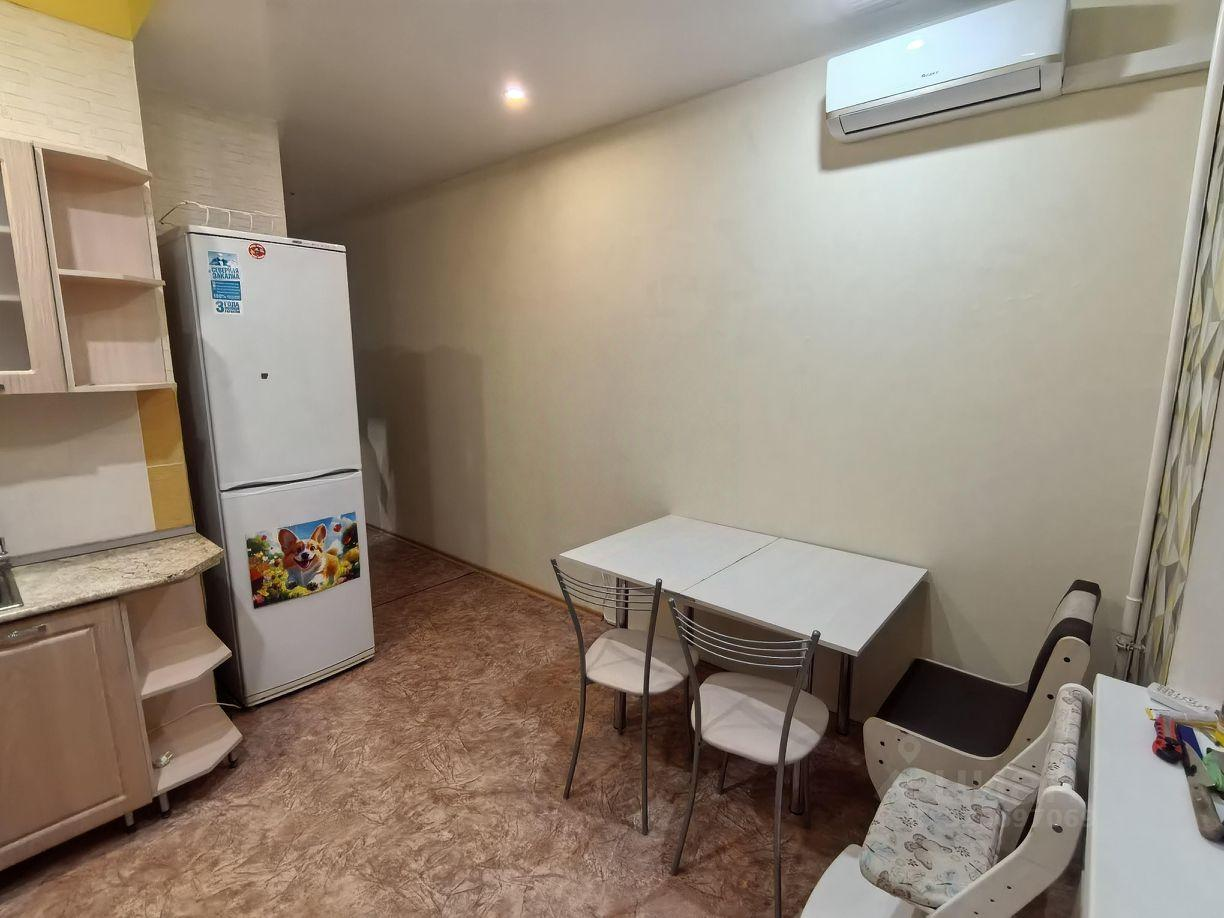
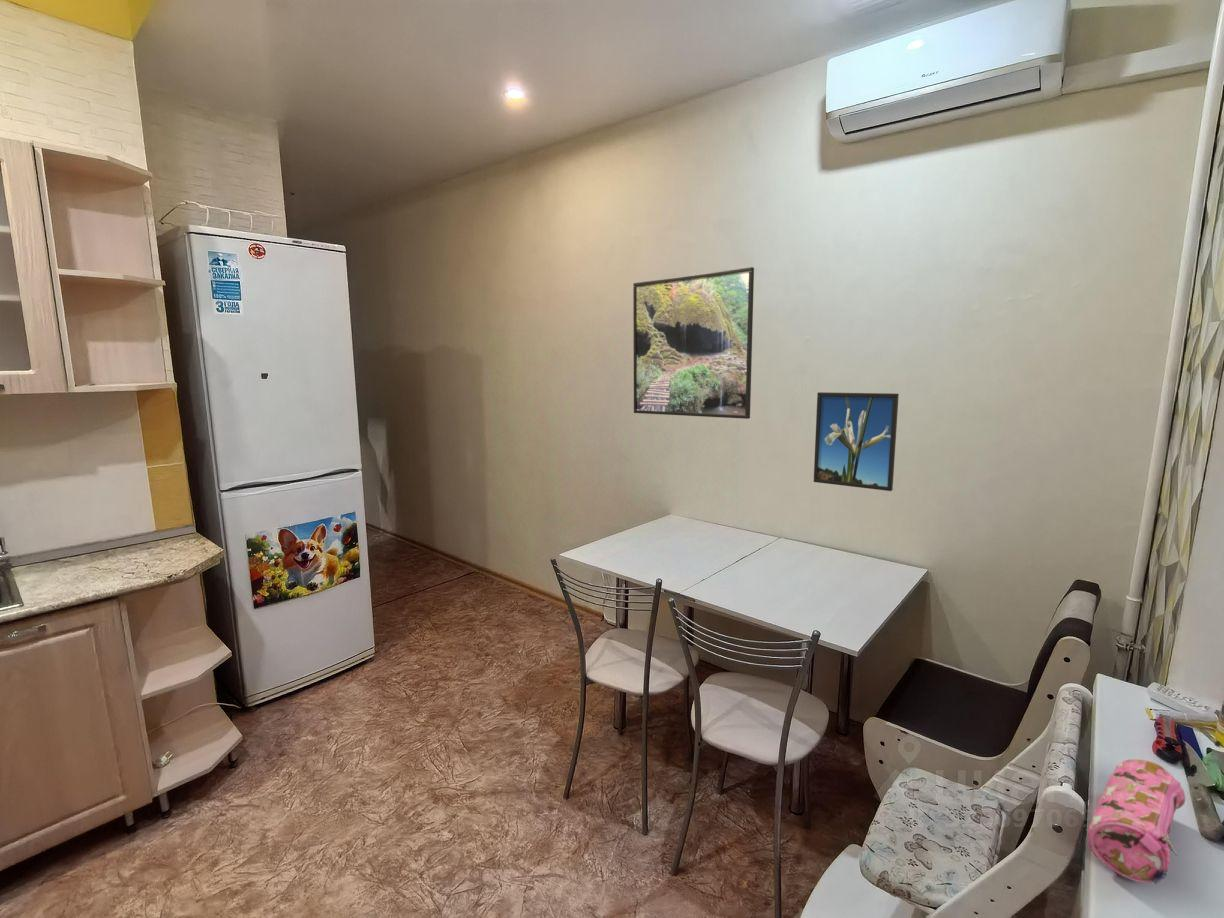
+ pencil case (1138, 814)
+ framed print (688, 346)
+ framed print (853, 440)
